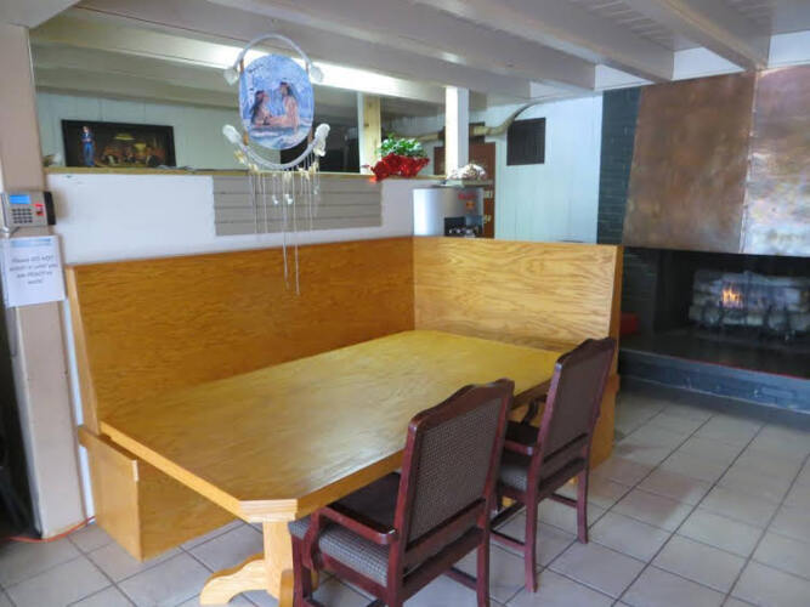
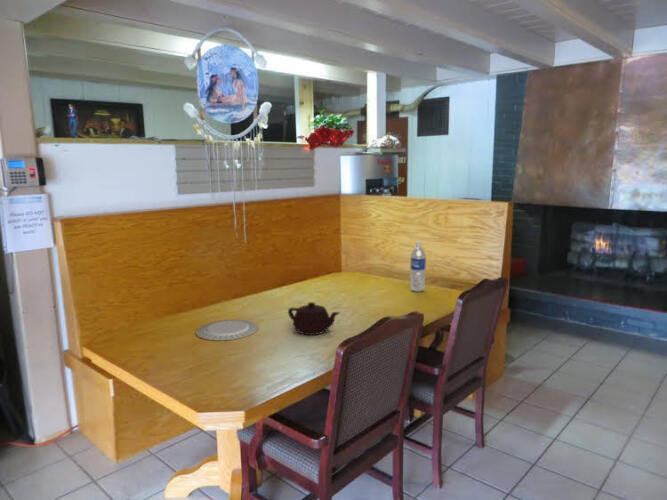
+ water bottle (418, 266)
+ teapot (313, 317)
+ chinaware (227, 328)
